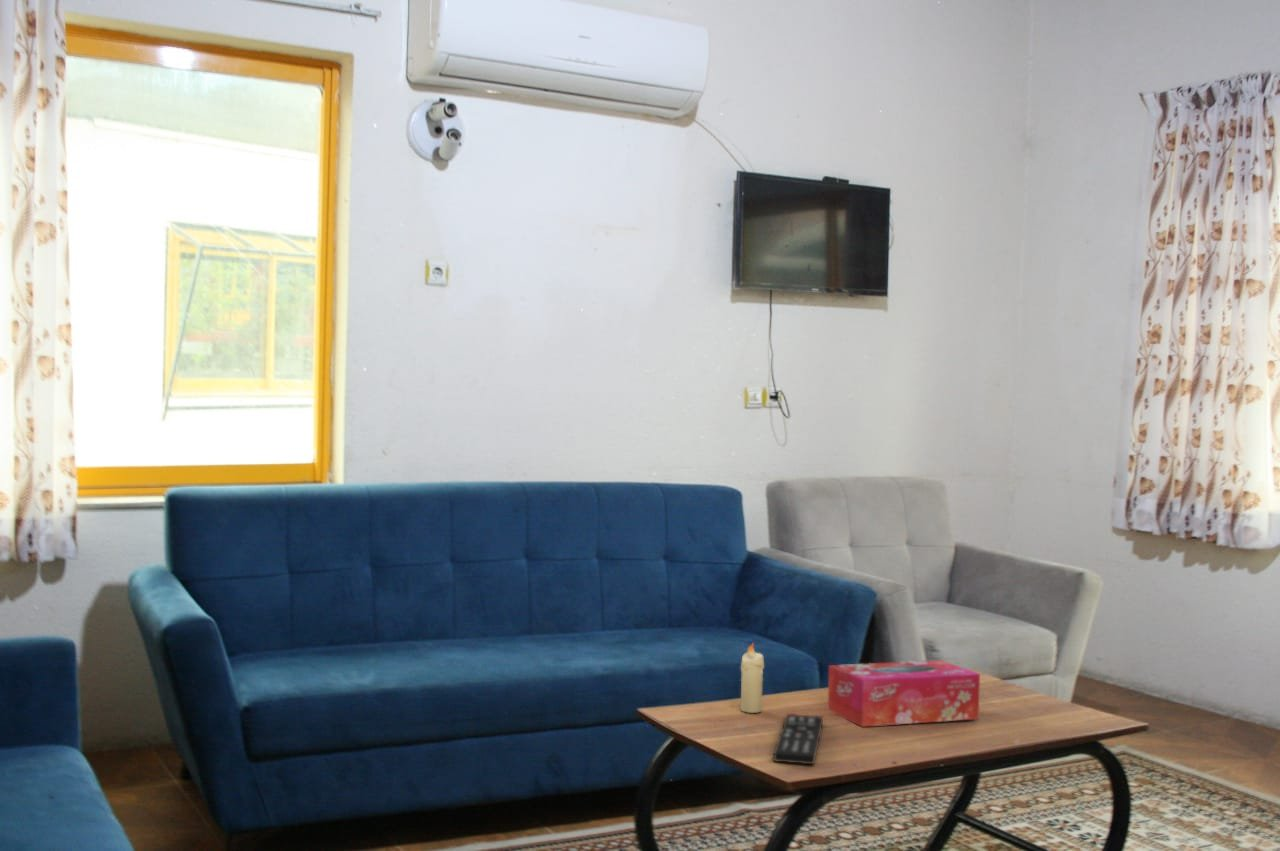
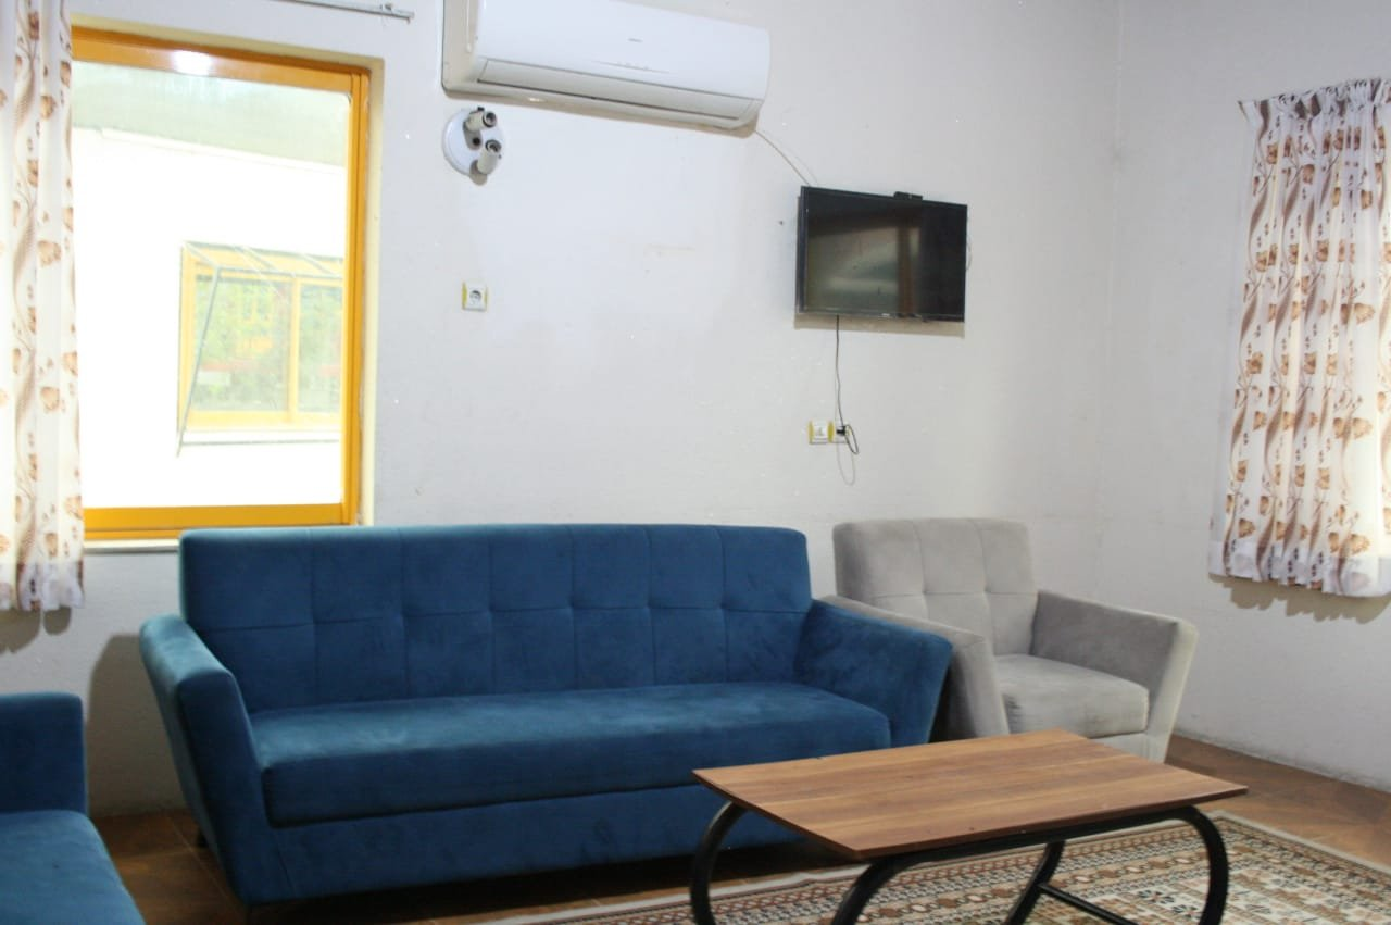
- candle (752, 676)
- remote control (799, 736)
- tissue box (903, 691)
